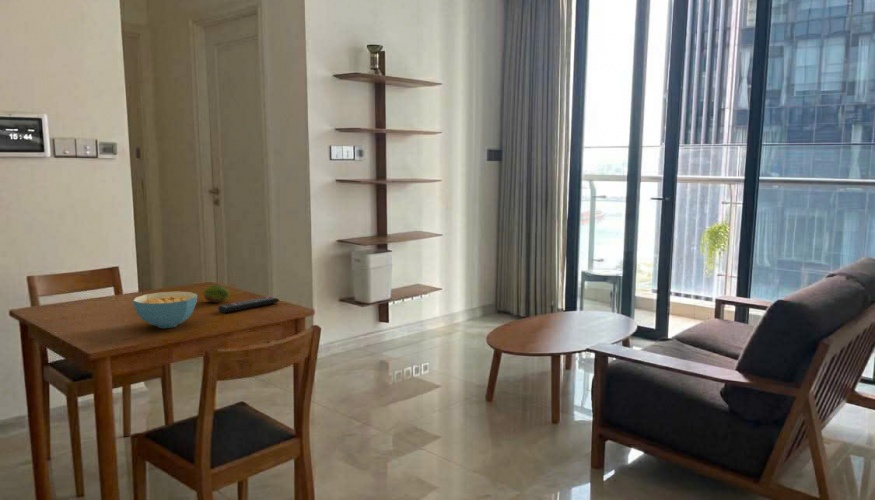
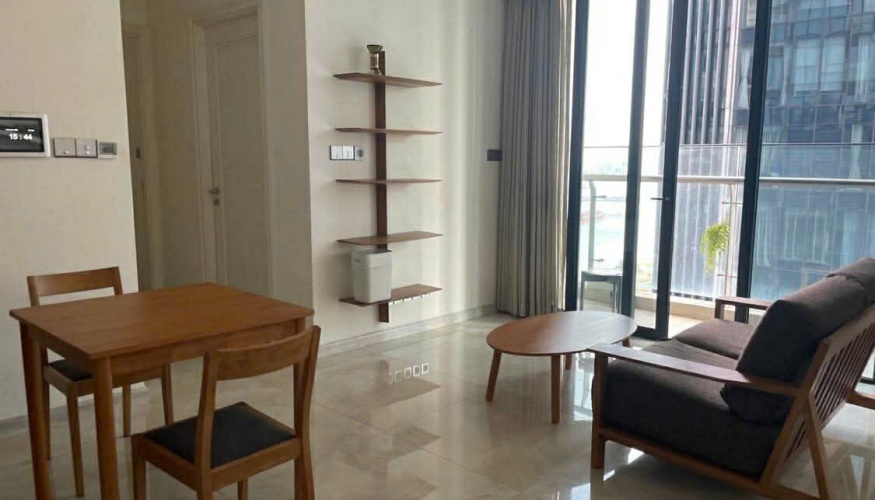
- cereal bowl (166, 311)
- remote control (249, 304)
- fruit (216, 293)
